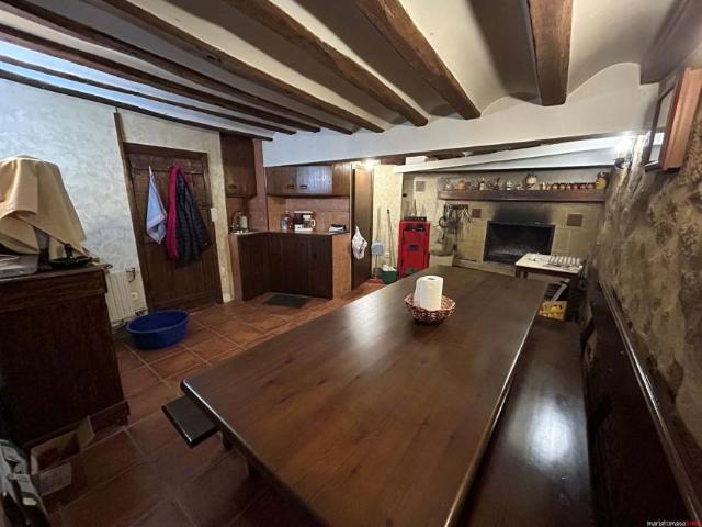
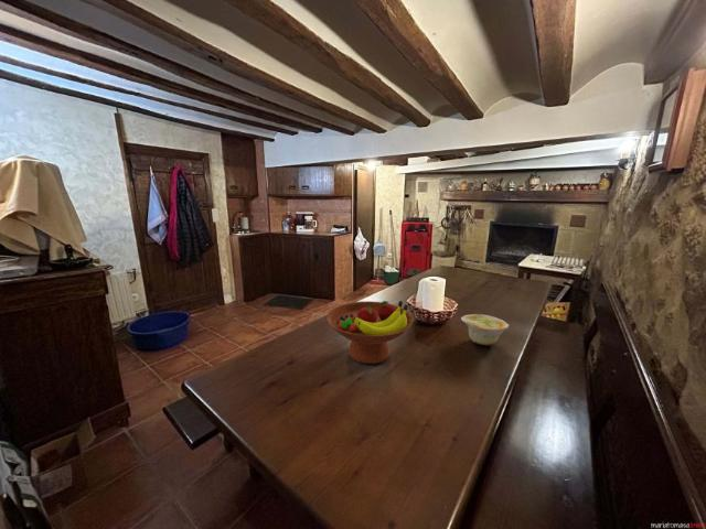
+ bowl (482, 331)
+ fruit bowl (368, 327)
